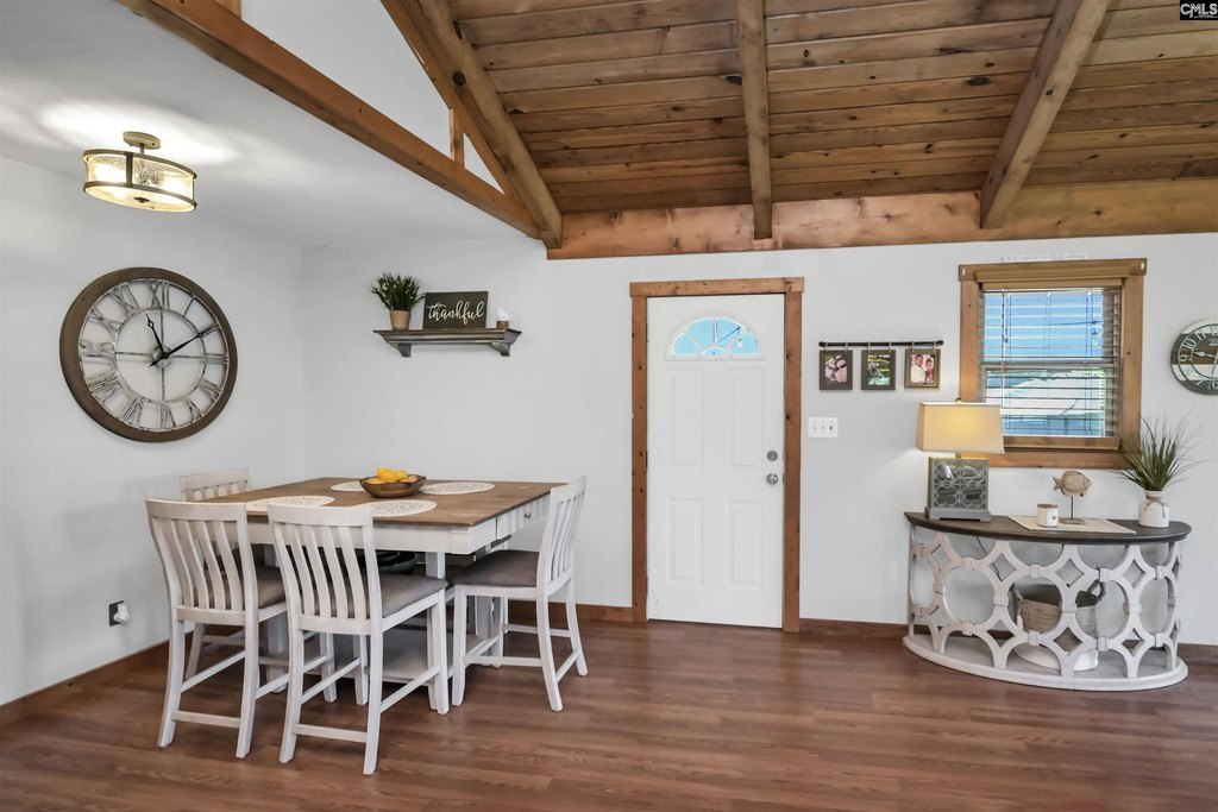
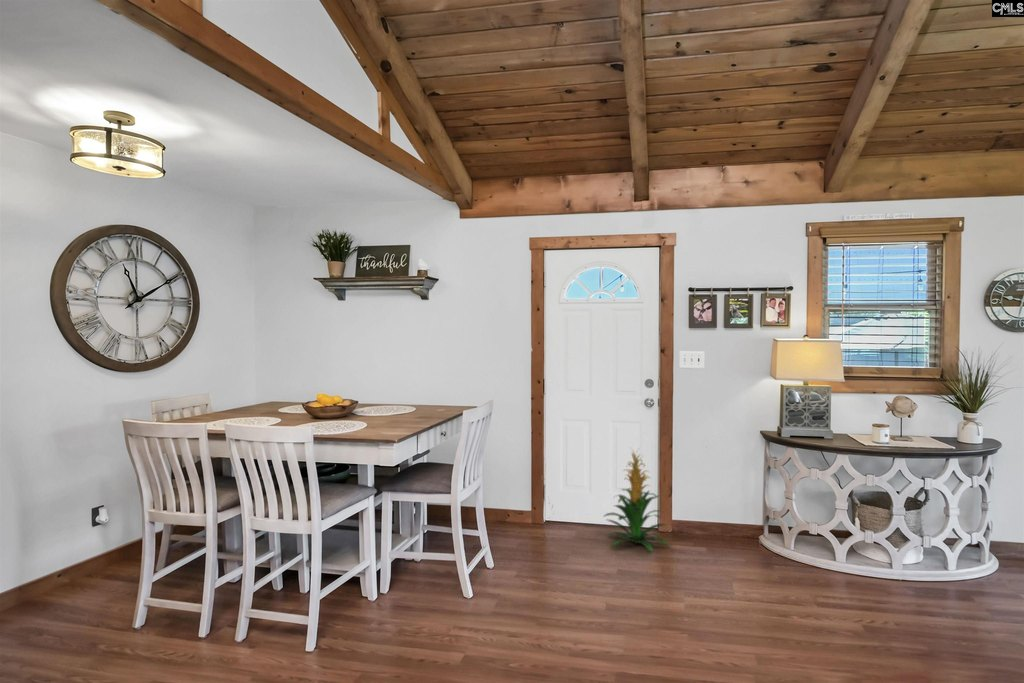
+ indoor plant (636, 495)
